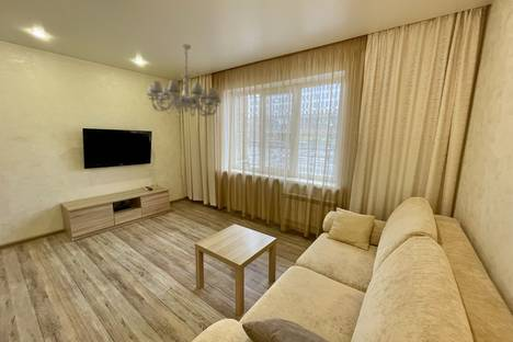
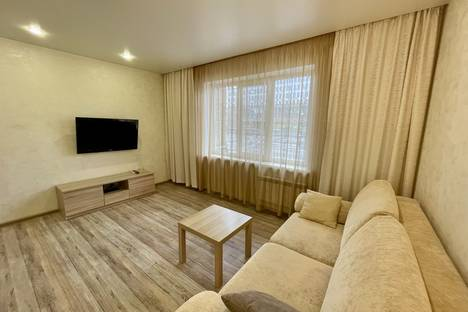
- chandelier (185, 80)
